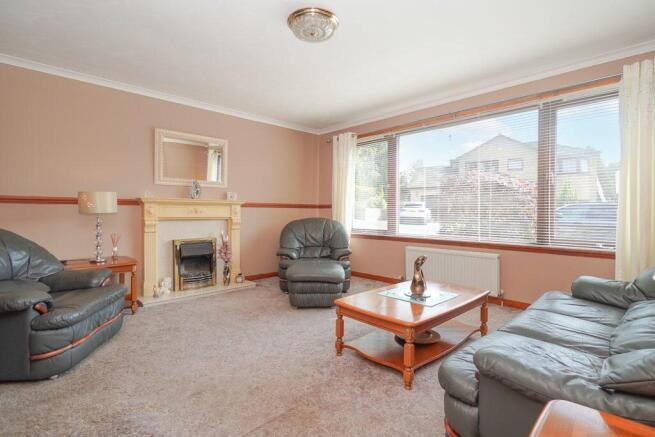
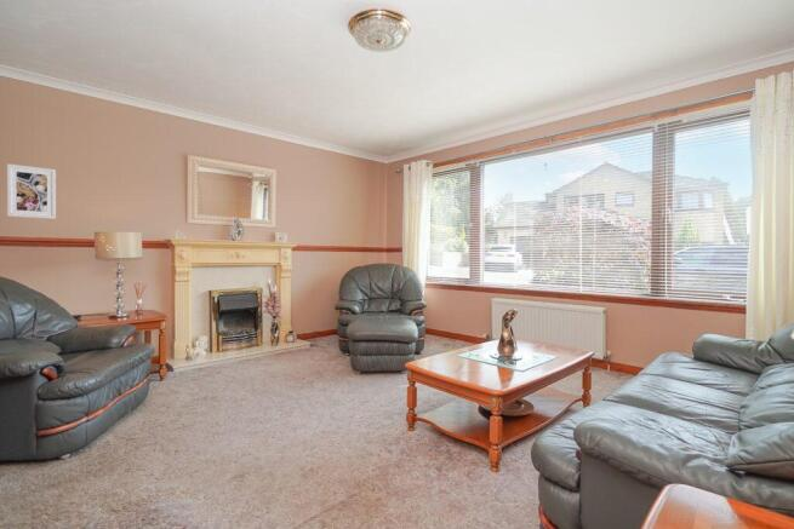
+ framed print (32, 191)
